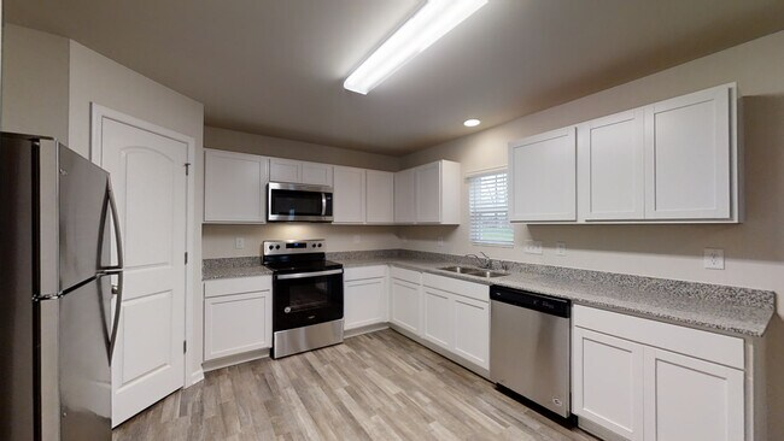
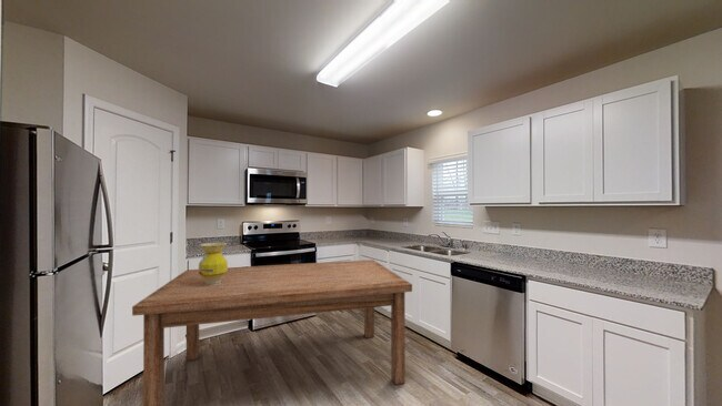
+ dining table (288, 315)
+ vase (213, 263)
